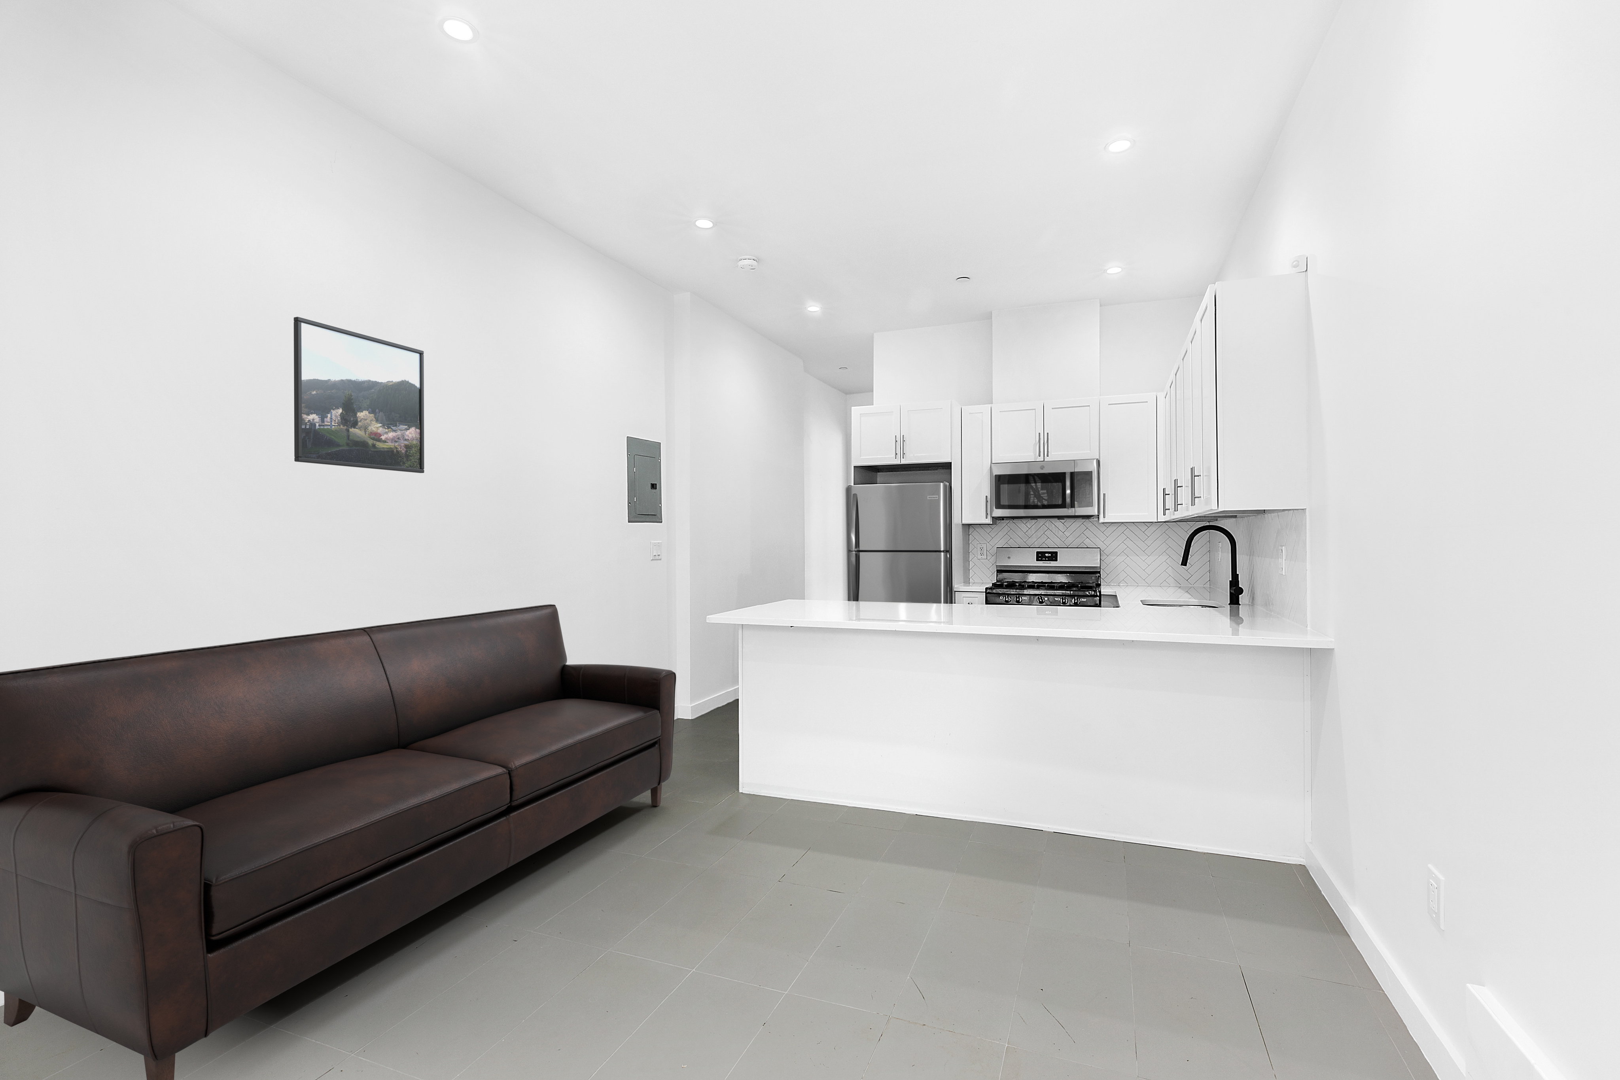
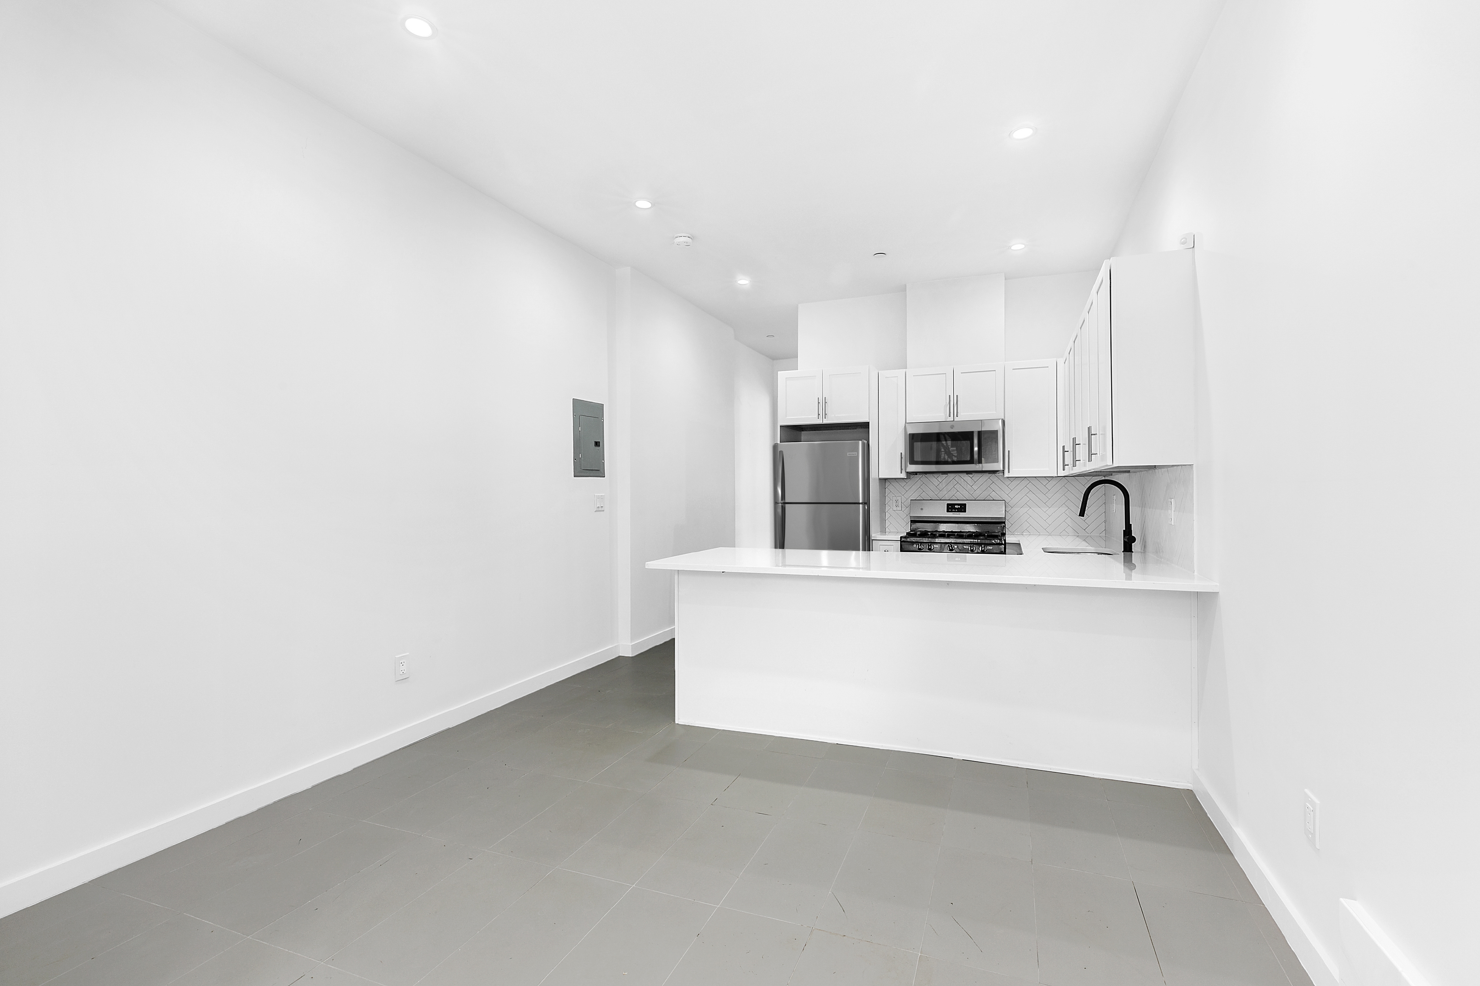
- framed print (364, 401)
- sofa (428, 757)
